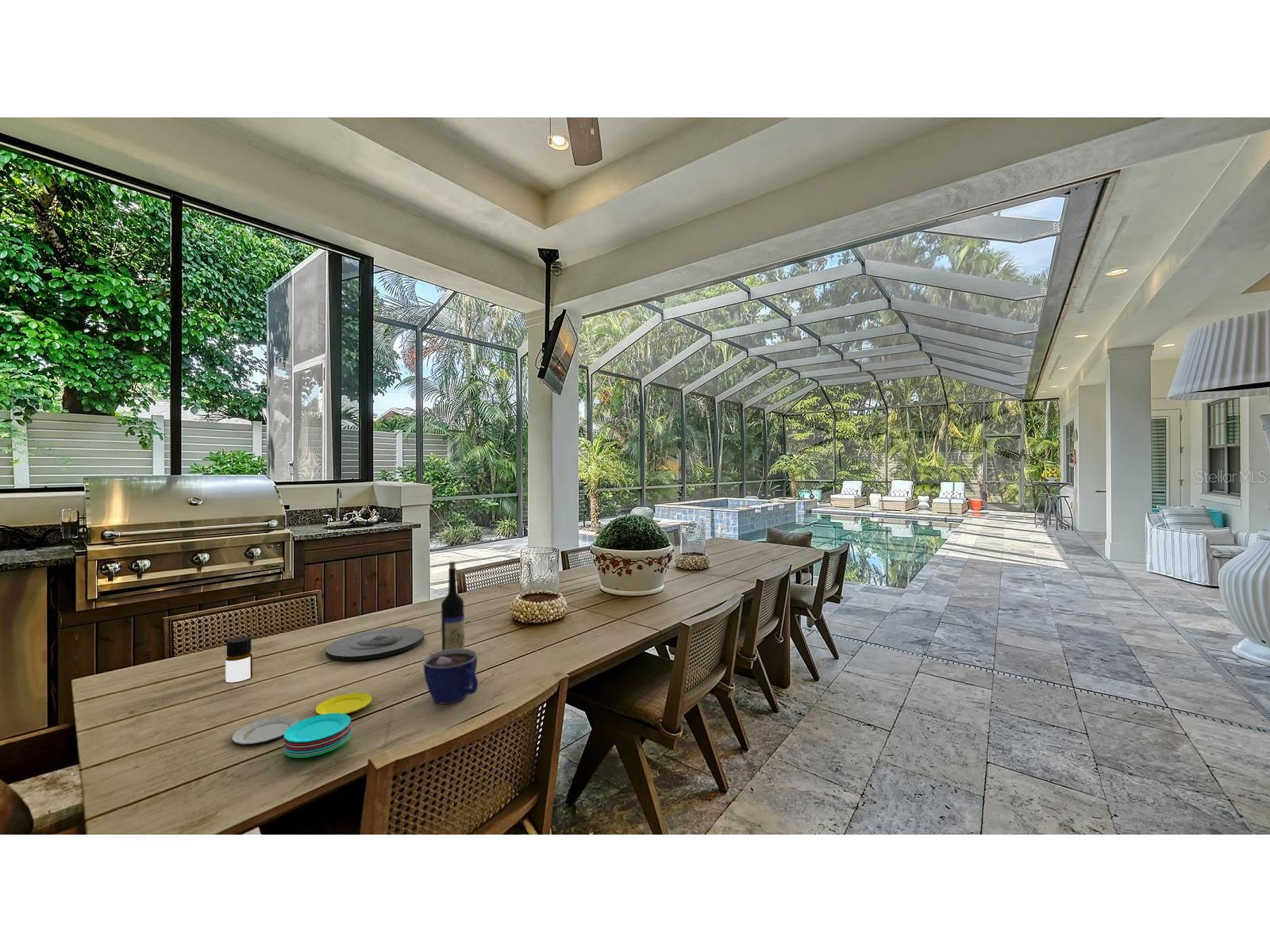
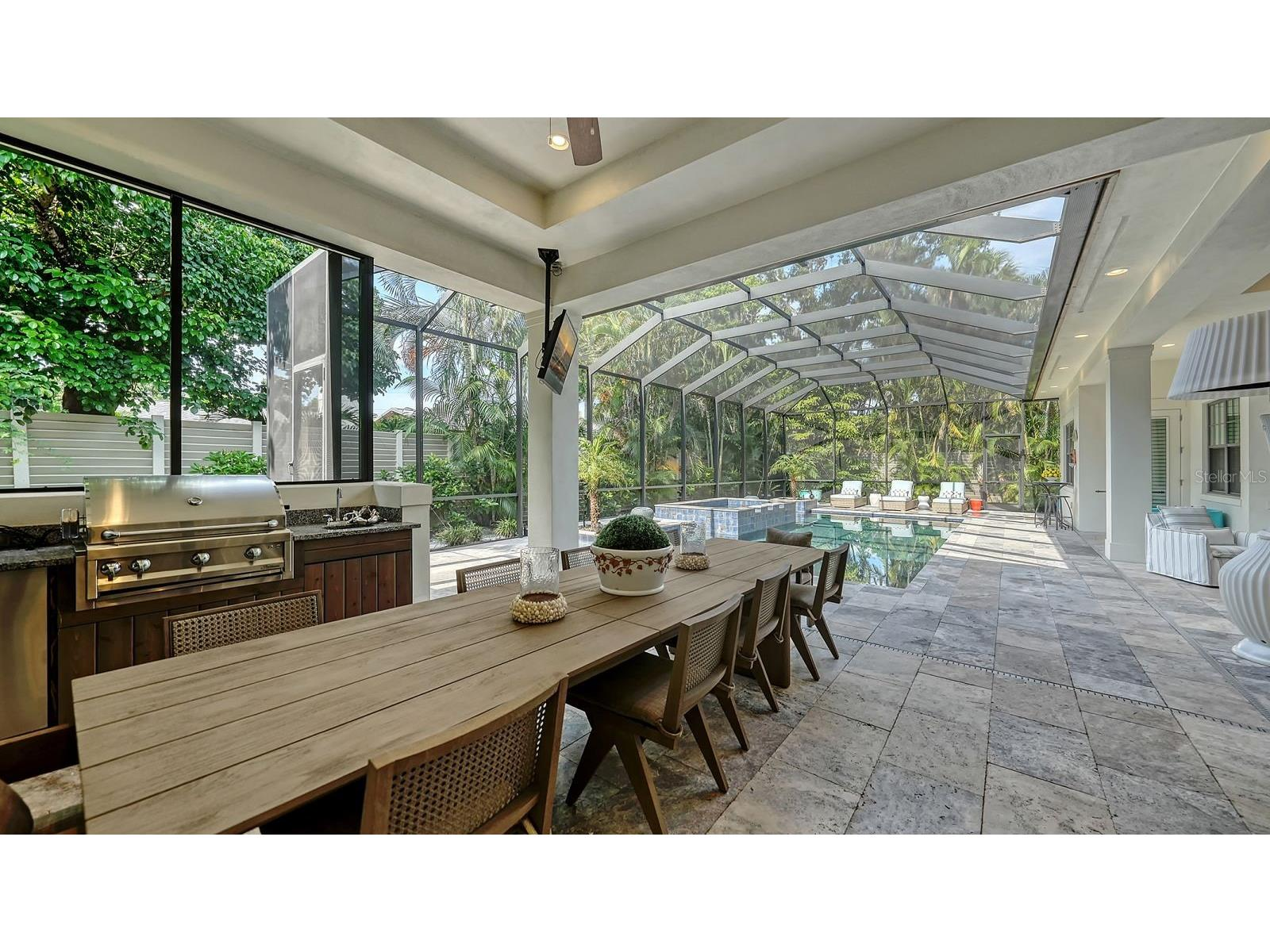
- cup (456, 678)
- bottle (239, 658)
- plate (302, 720)
- plate (377, 639)
- wine bottle (452, 615)
